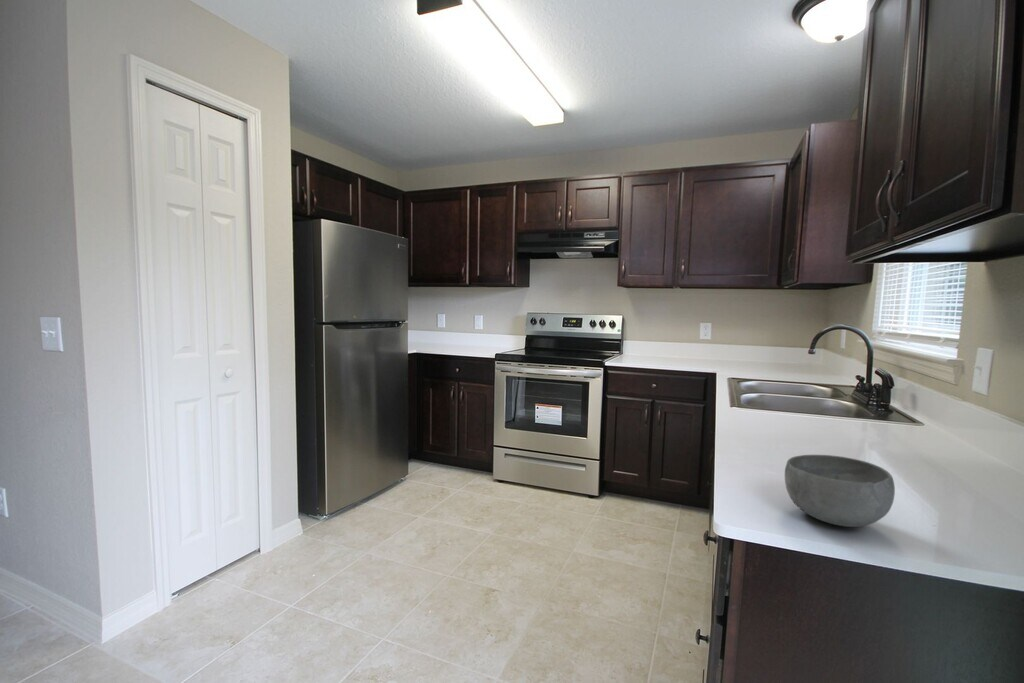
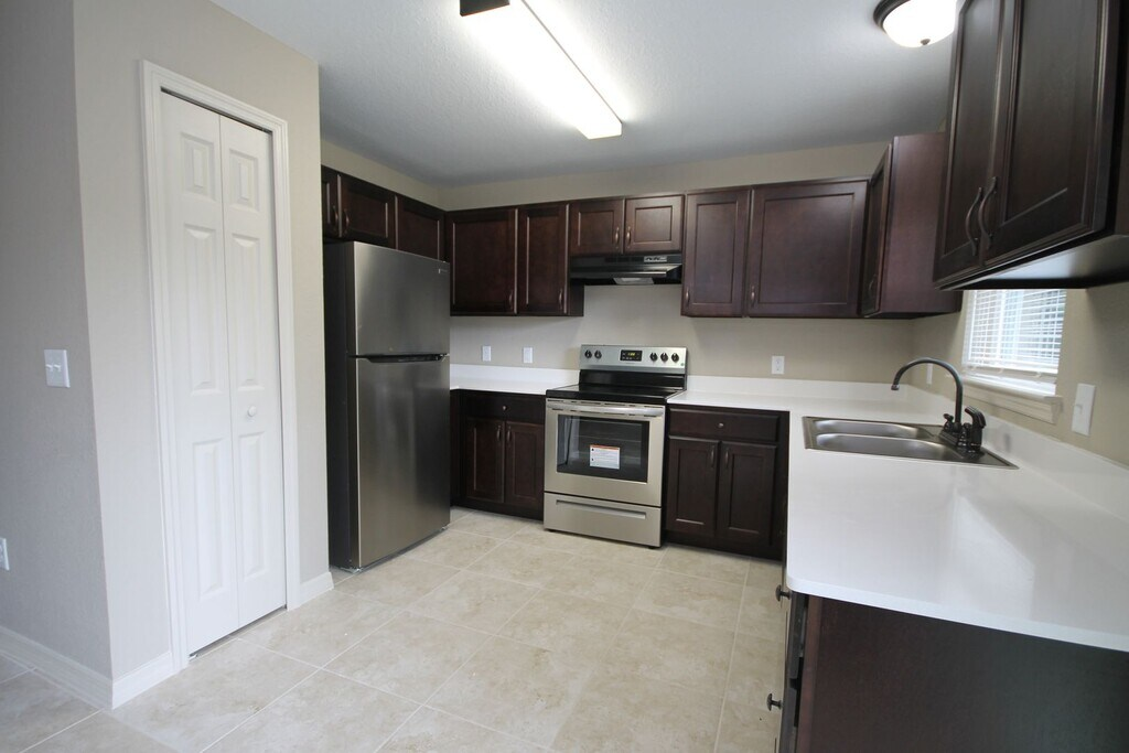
- bowl (835, 492)
